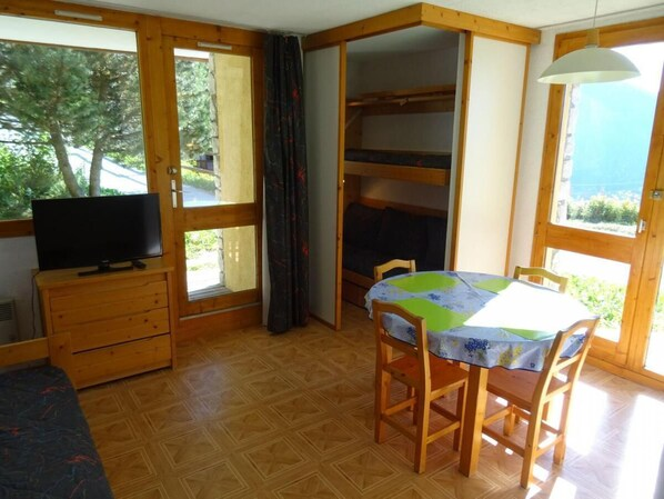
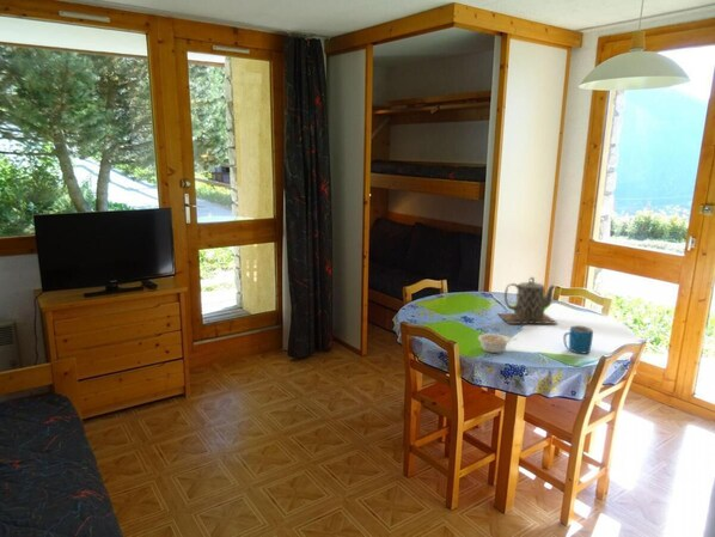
+ teapot (527, 297)
+ mug (576, 340)
+ legume (494, 342)
